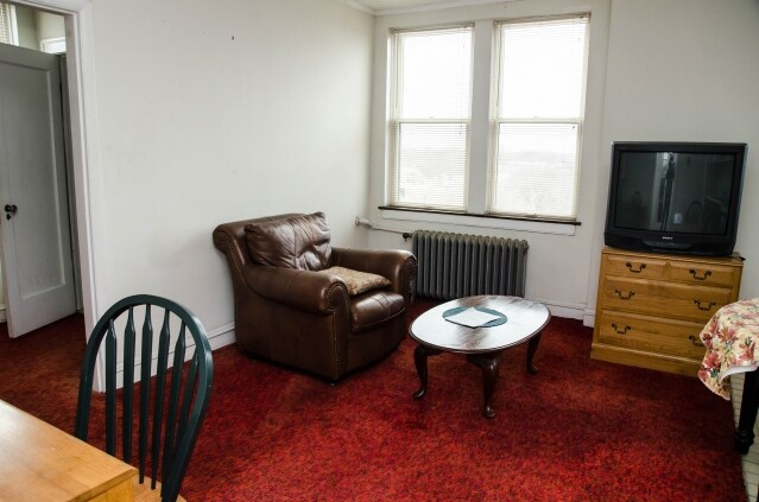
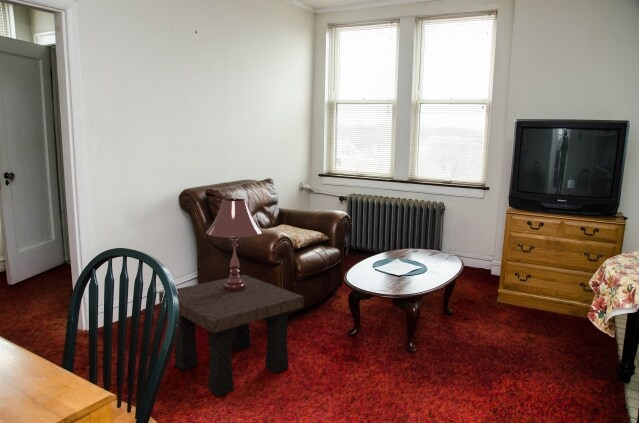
+ side table (231, 330)
+ table lamp (234, 243)
